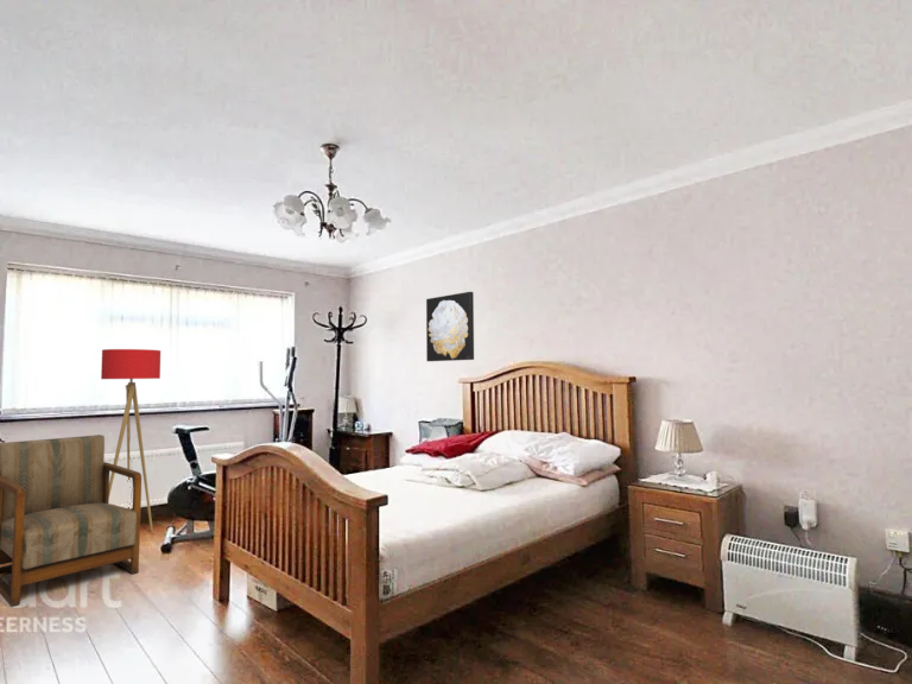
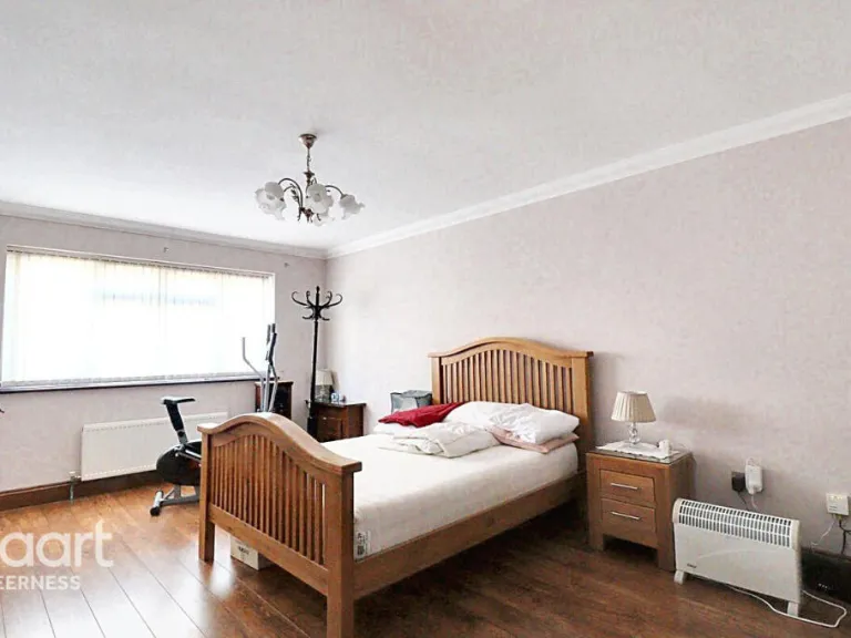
- wall art (449, 328)
- armchair (65, 507)
- floor lamp (128, 439)
